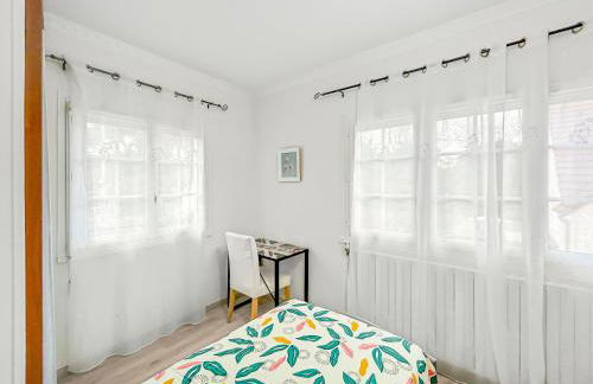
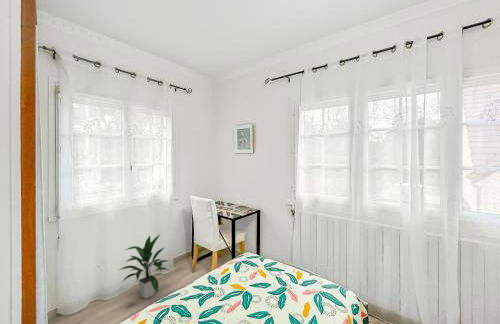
+ indoor plant (146, 266)
